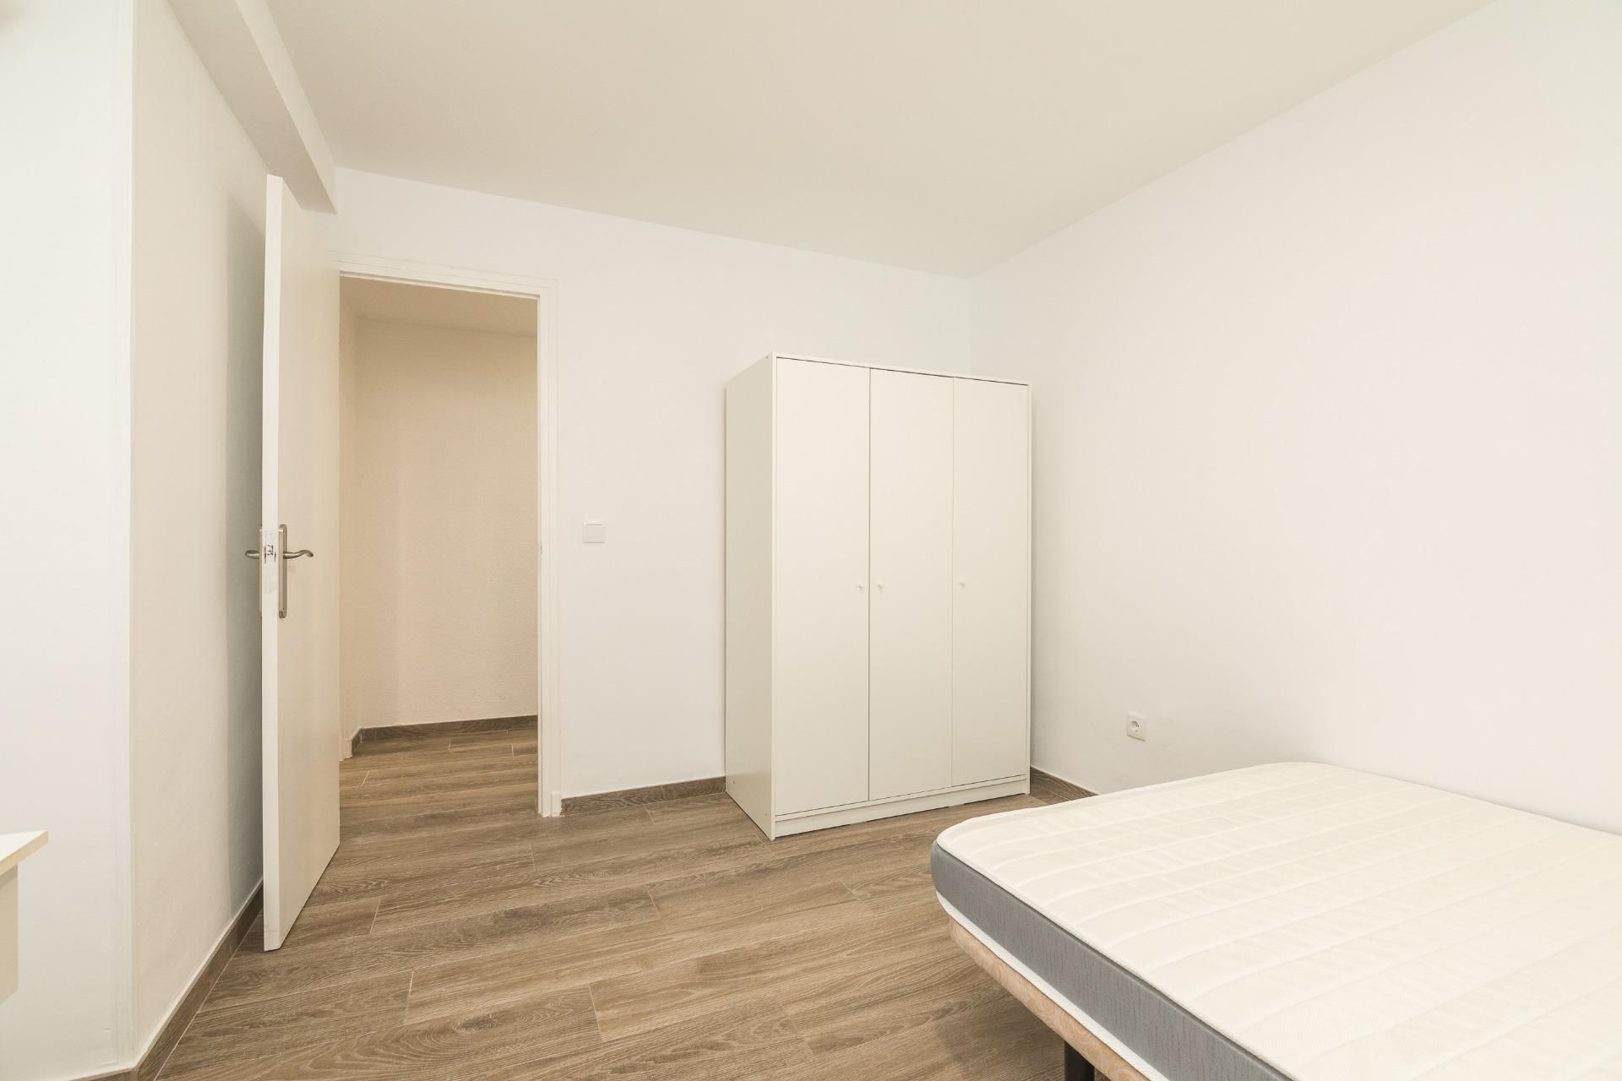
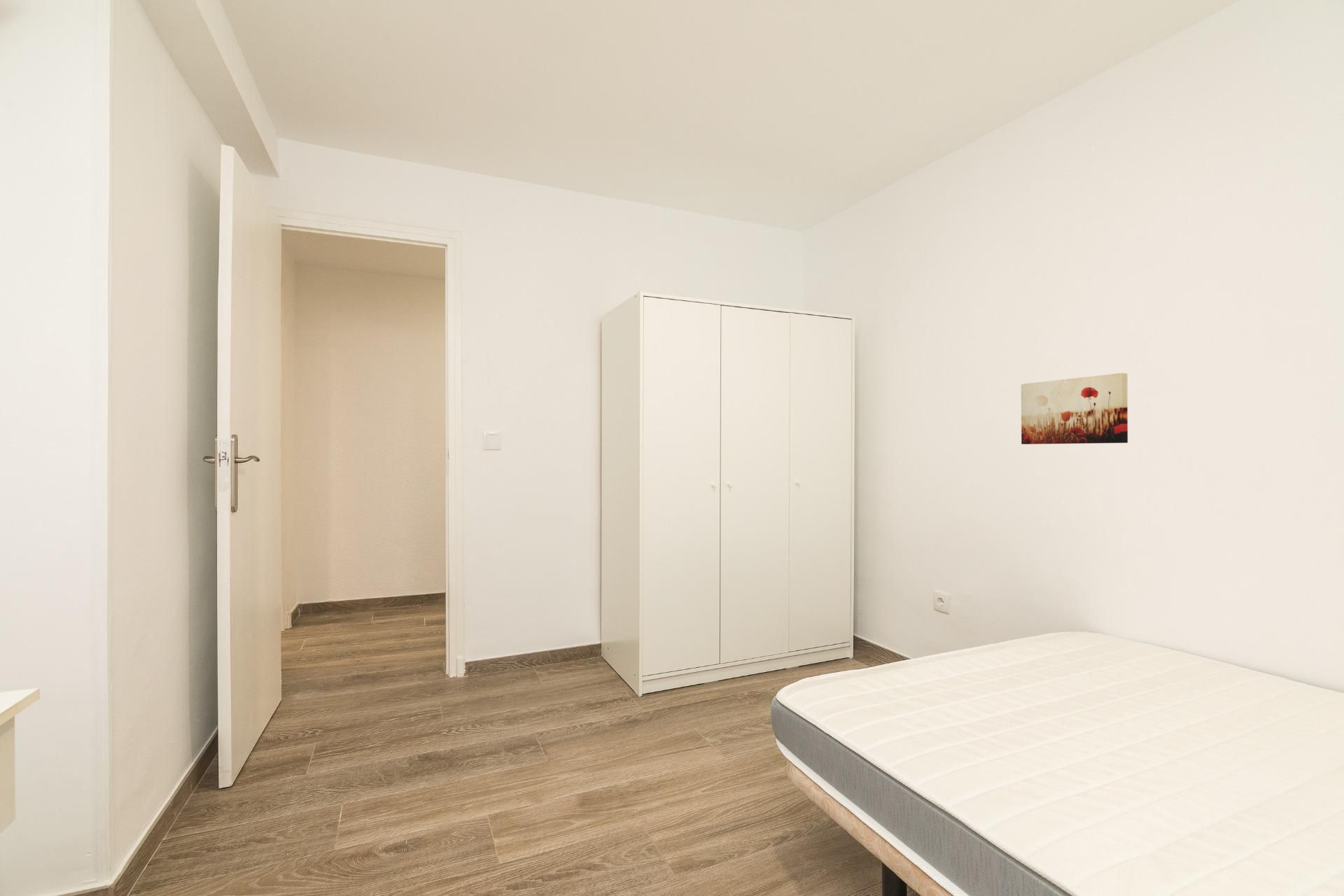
+ wall art (1070, 411)
